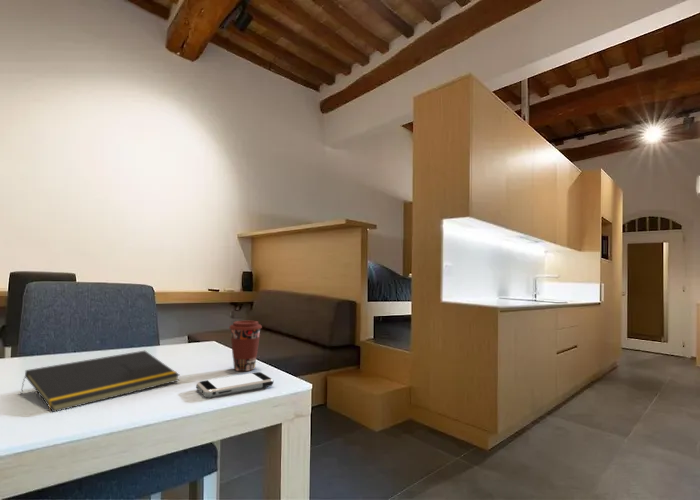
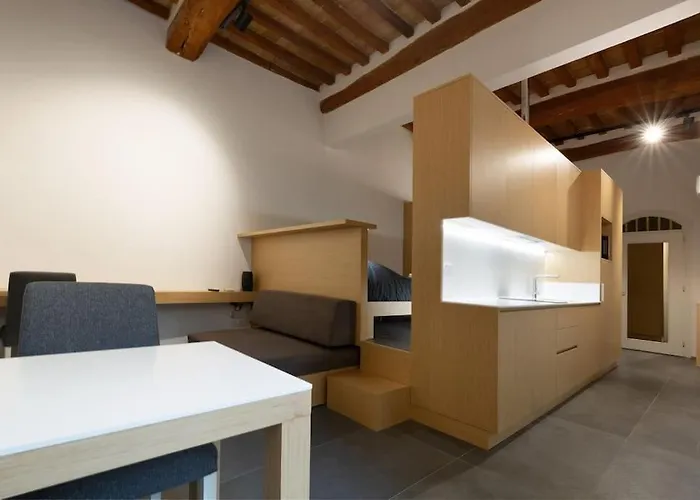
- notepad (107, 375)
- smartphone (235, 384)
- coffee cup (245, 345)
